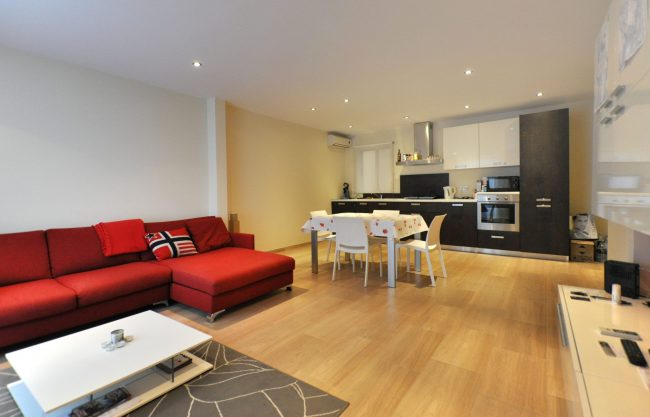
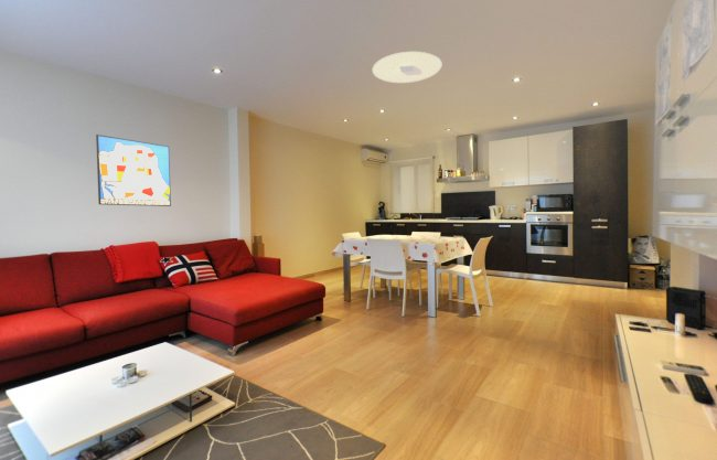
+ wall art (136, 173)
+ ceiling light (406, 65)
